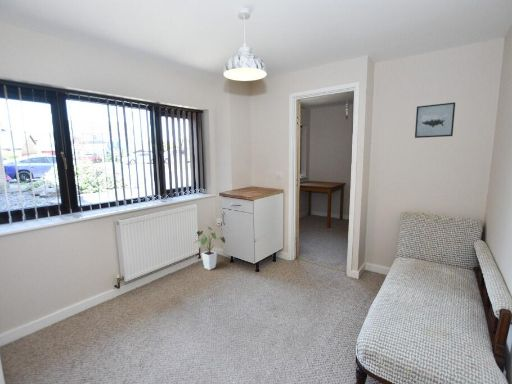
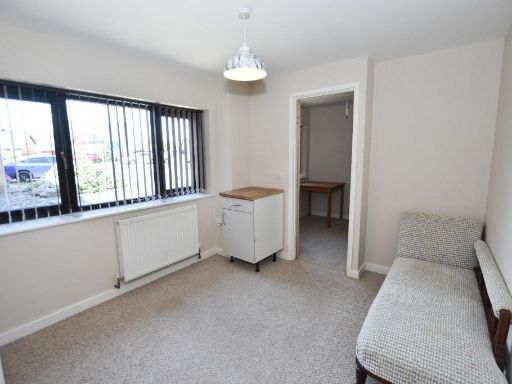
- house plant (211, 248)
- wall art (434, 121)
